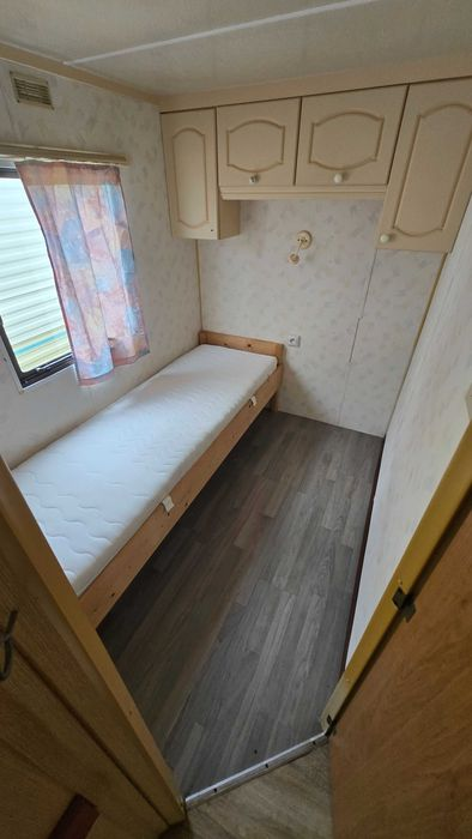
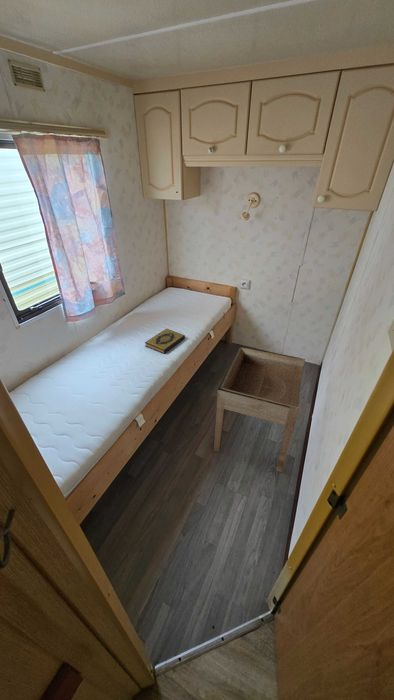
+ side table (259, 405)
+ hardback book (165, 340)
